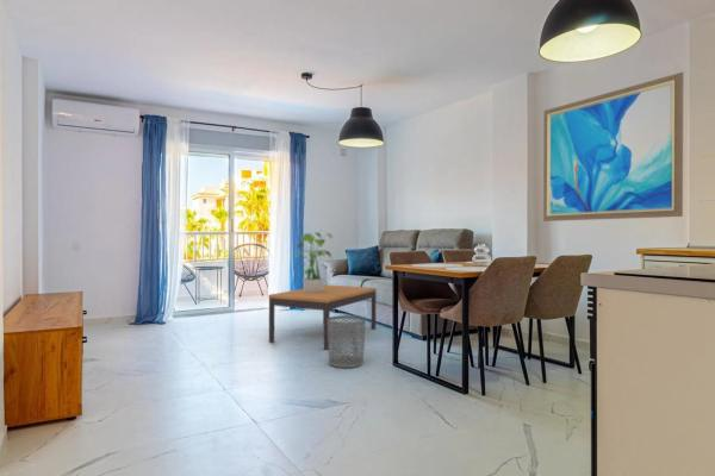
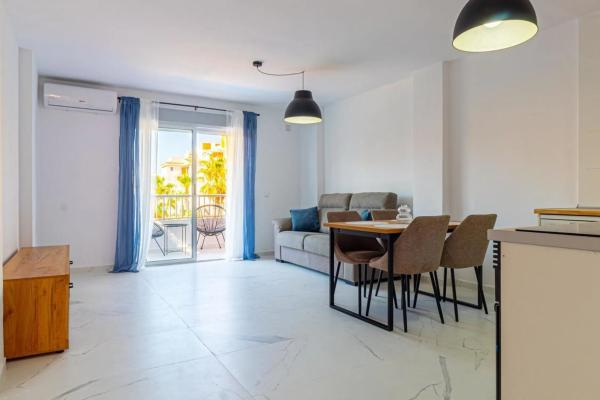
- wall art (603, 156)
- potted plant (313, 261)
- coffee table (325, 313)
- waste bin (346, 340)
